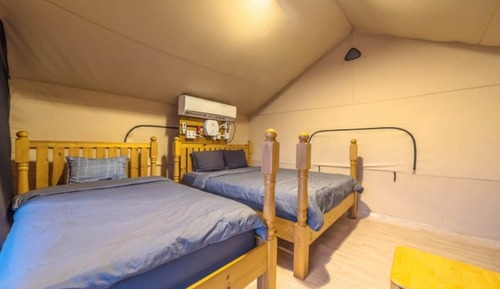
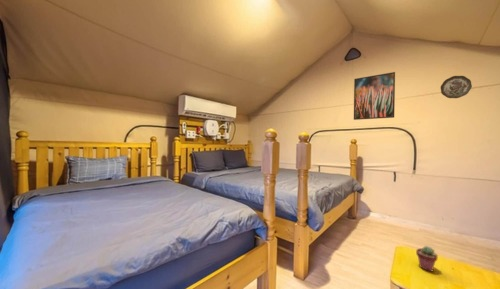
+ decorative plate (455, 87)
+ potted succulent (426, 257)
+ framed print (373, 97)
